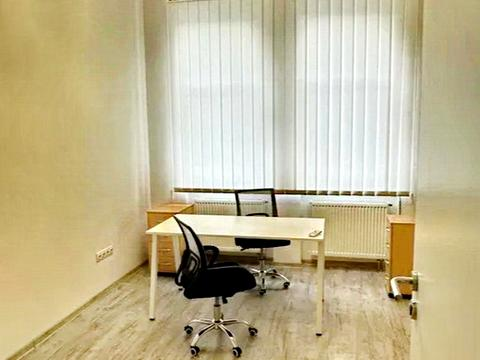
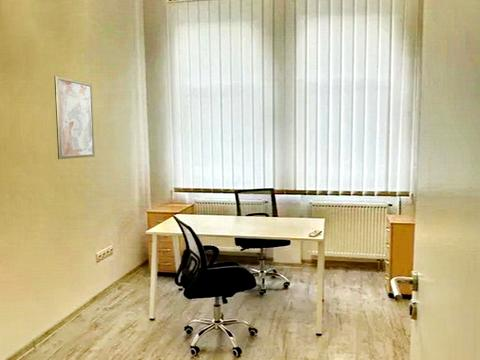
+ wall art (76, 119)
